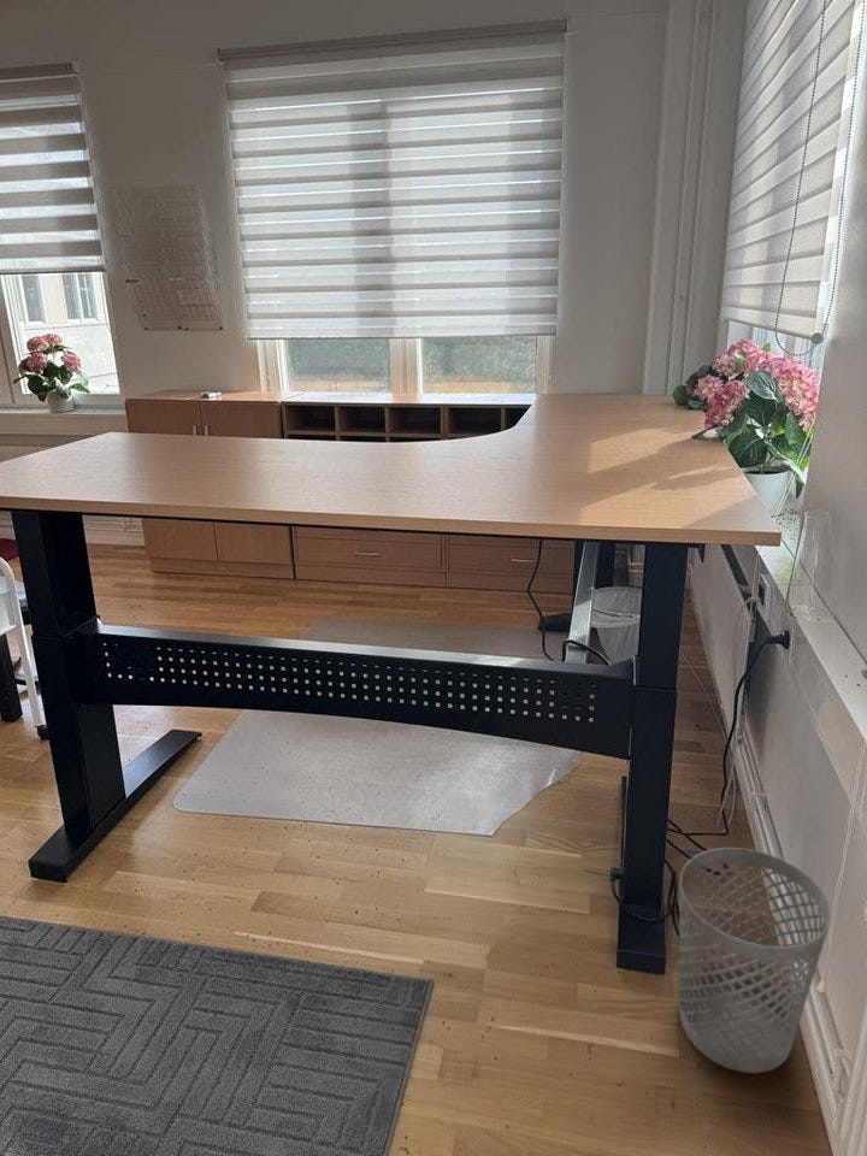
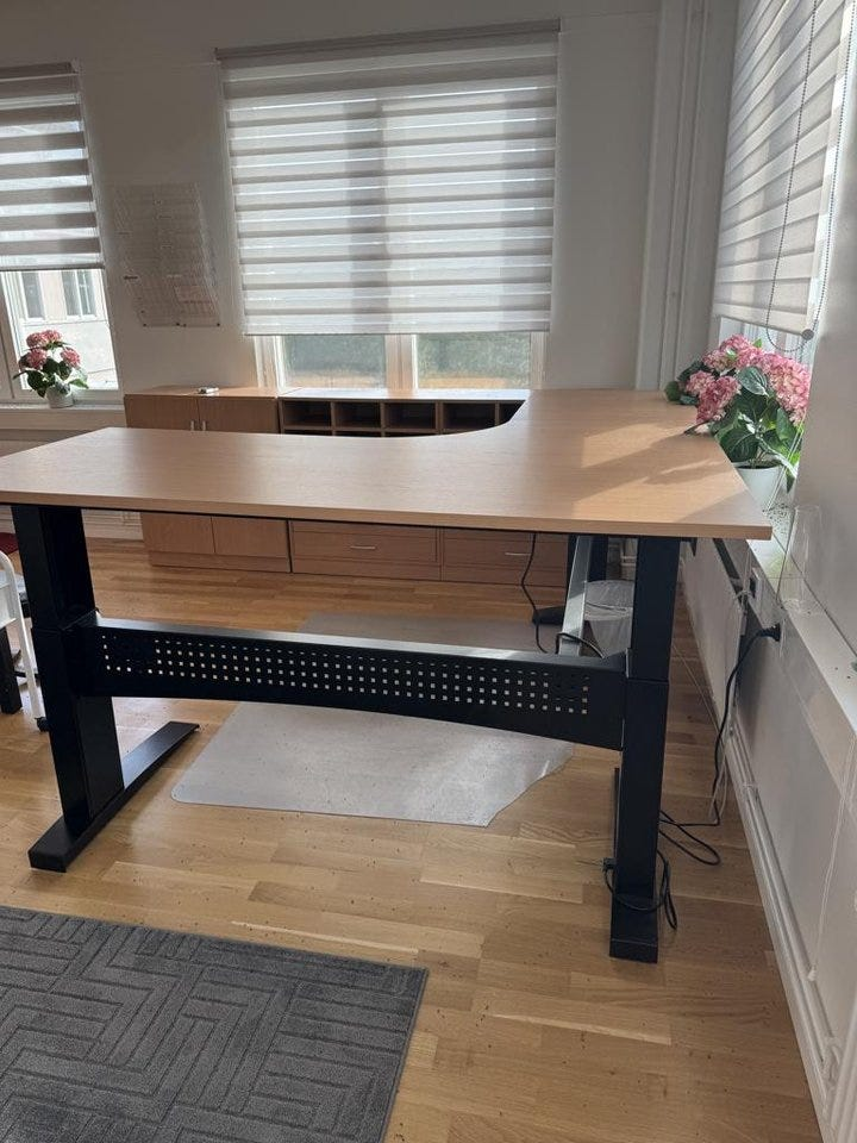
- wastebasket (743, 961)
